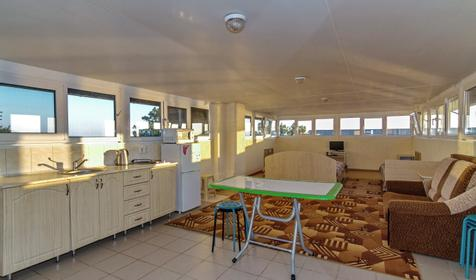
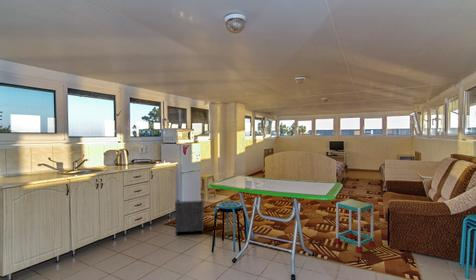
+ side table (351, 223)
+ waste basket (190, 214)
